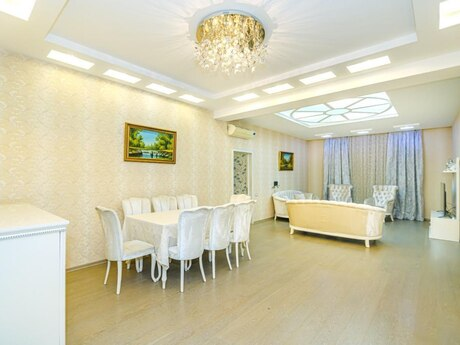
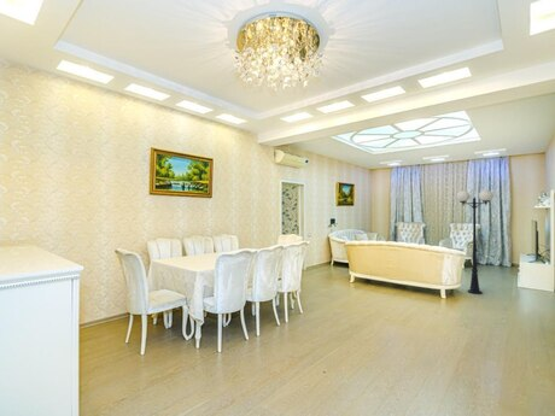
+ floor lamp (474, 241)
